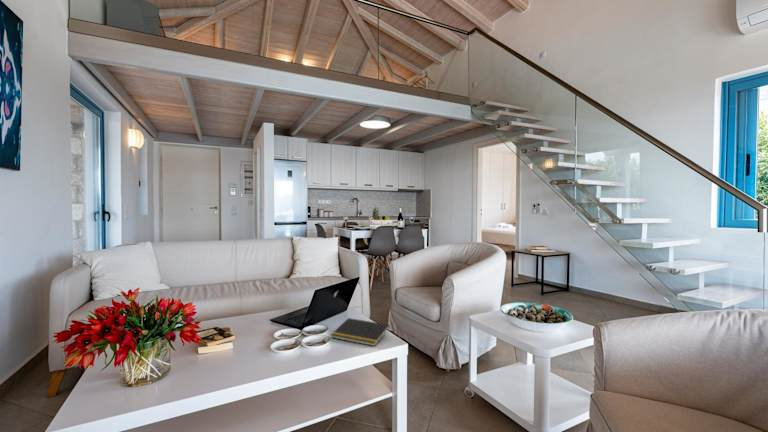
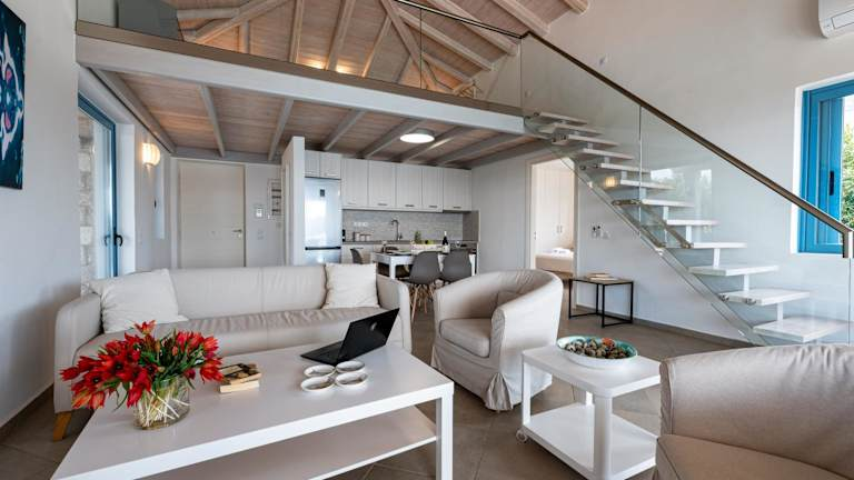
- notepad (360, 330)
